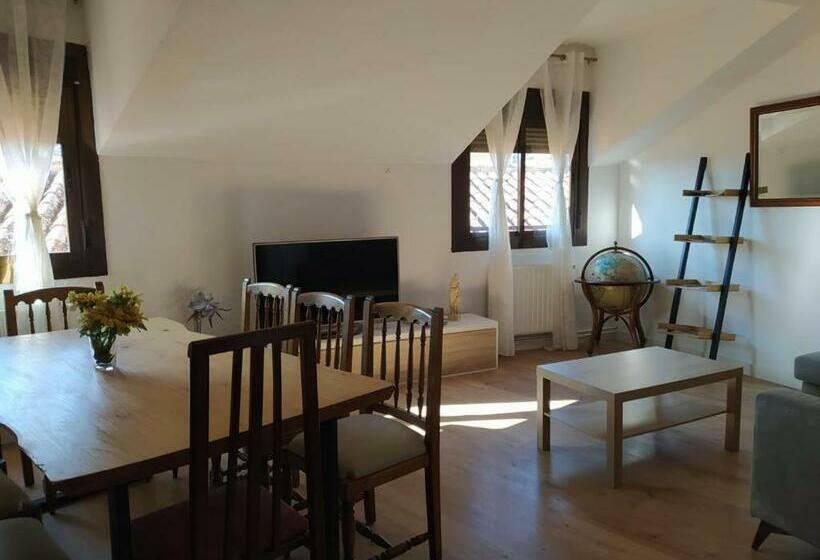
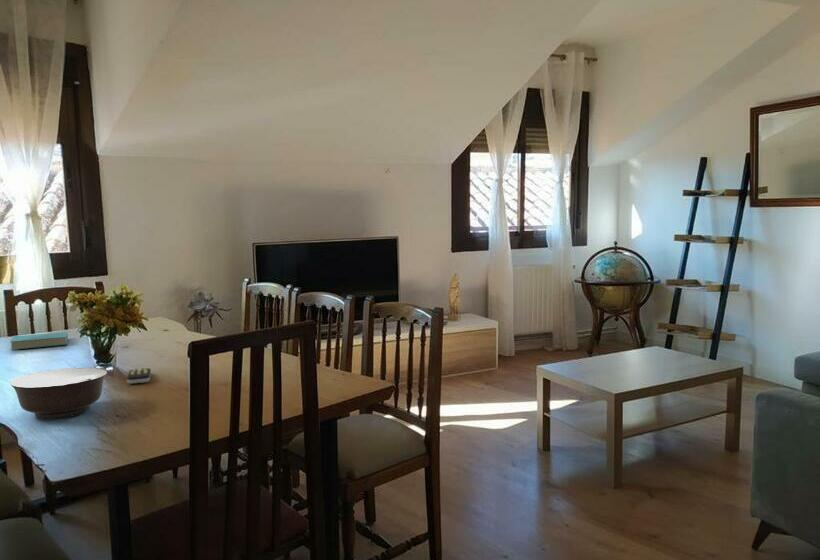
+ bowl (61, 393)
+ remote control (139, 375)
+ book (40, 340)
